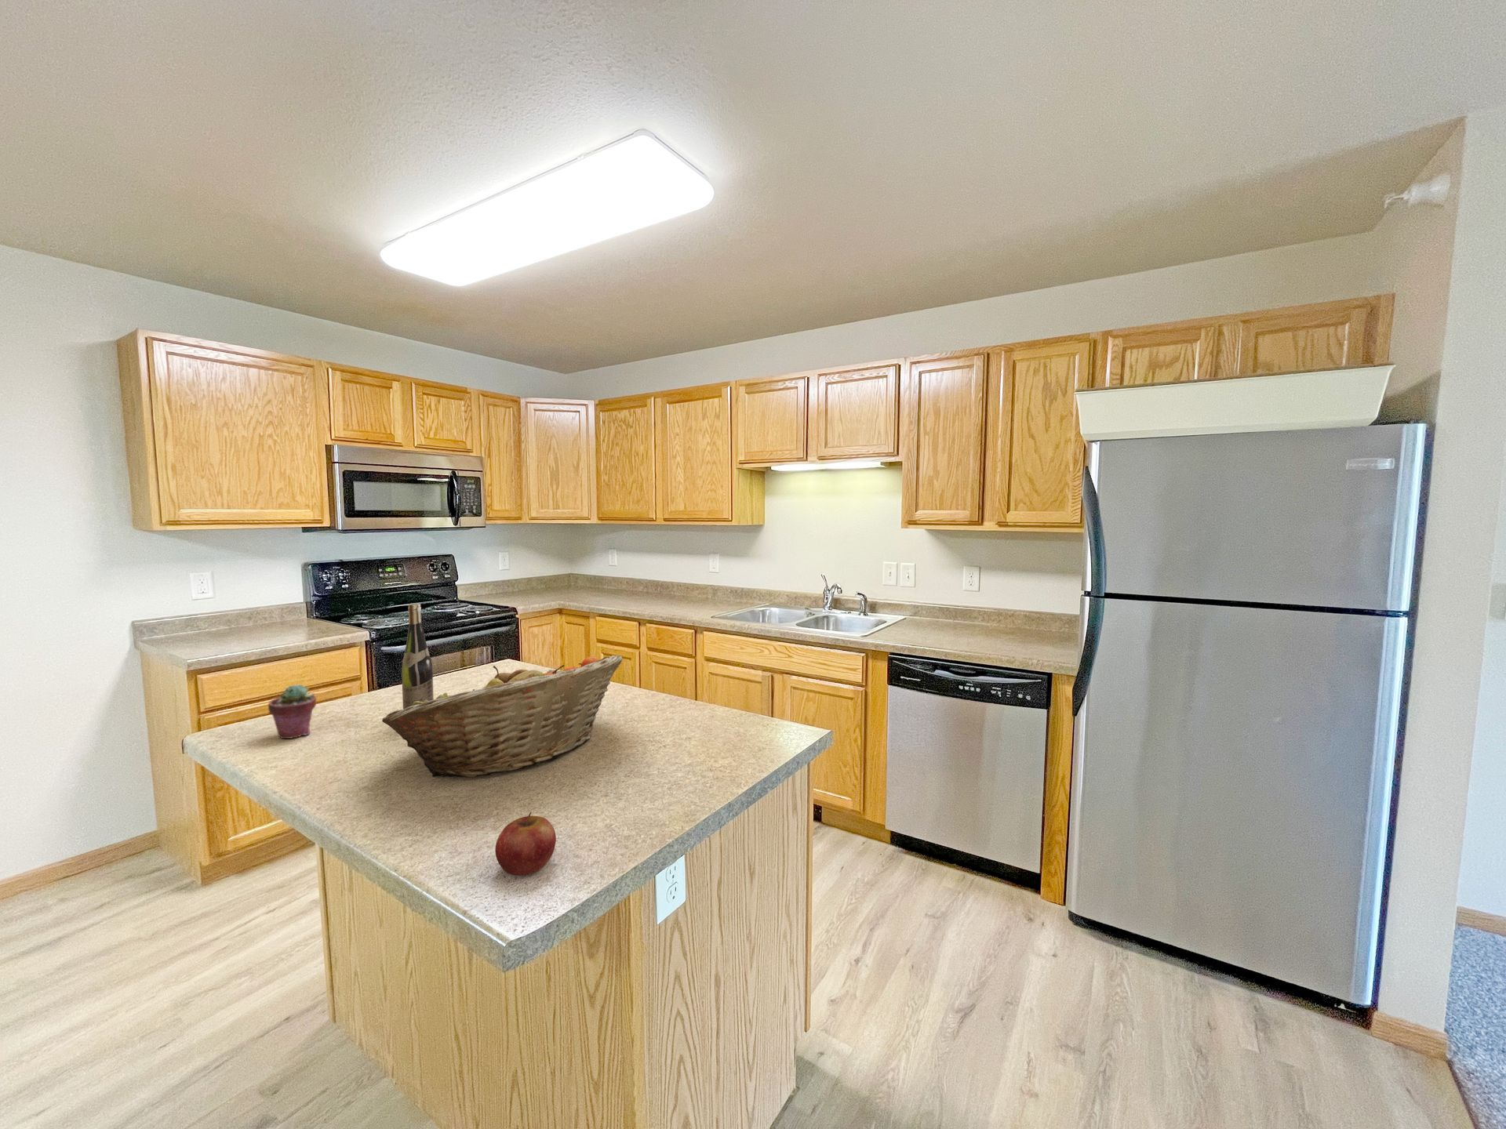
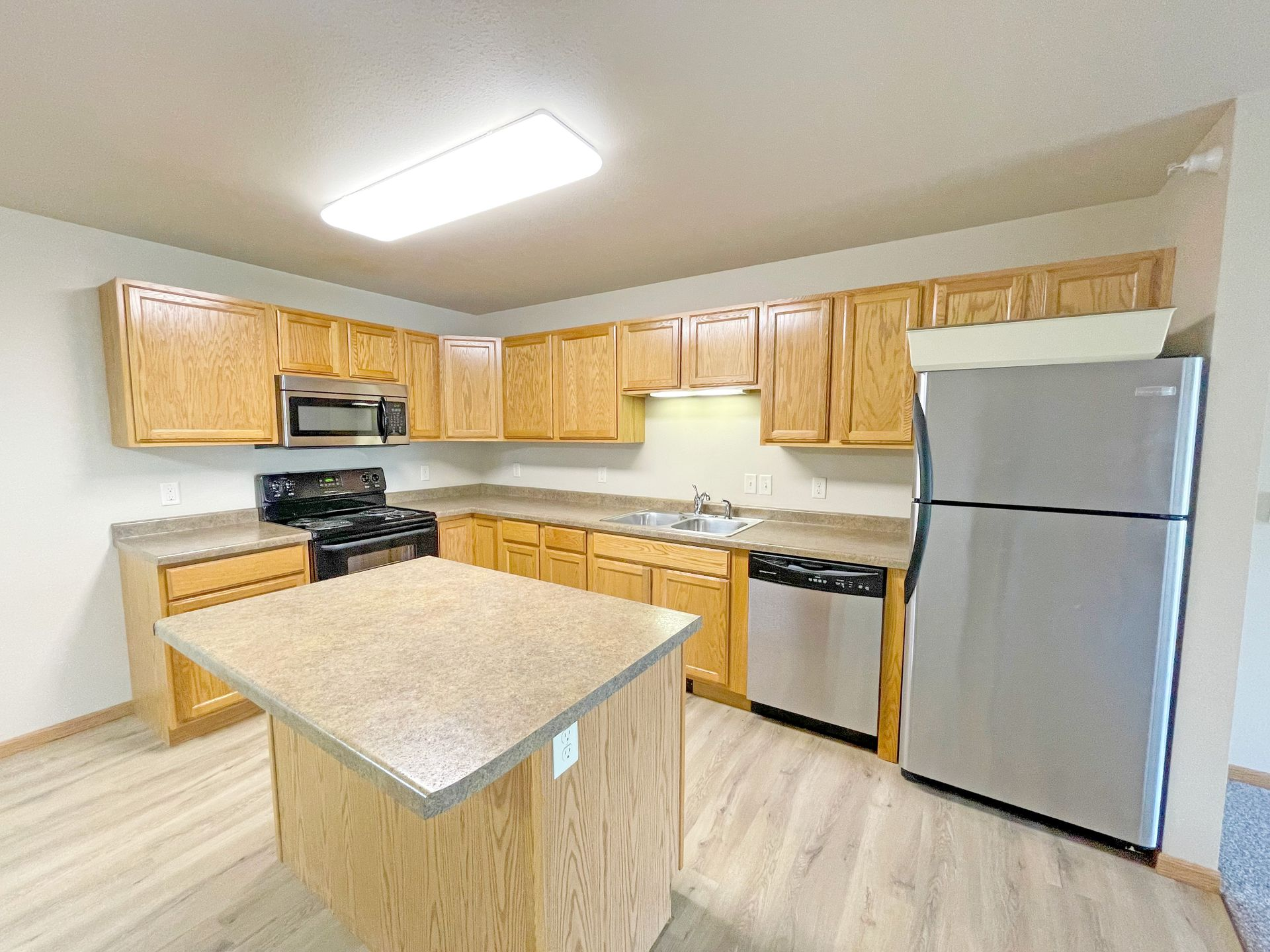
- fruit basket (515, 704)
- potted succulent (293, 709)
- apple (525, 838)
- wine bottle (416, 664)
